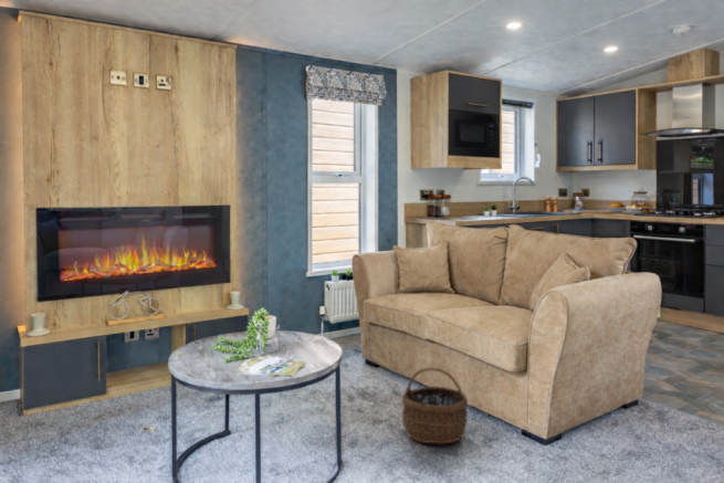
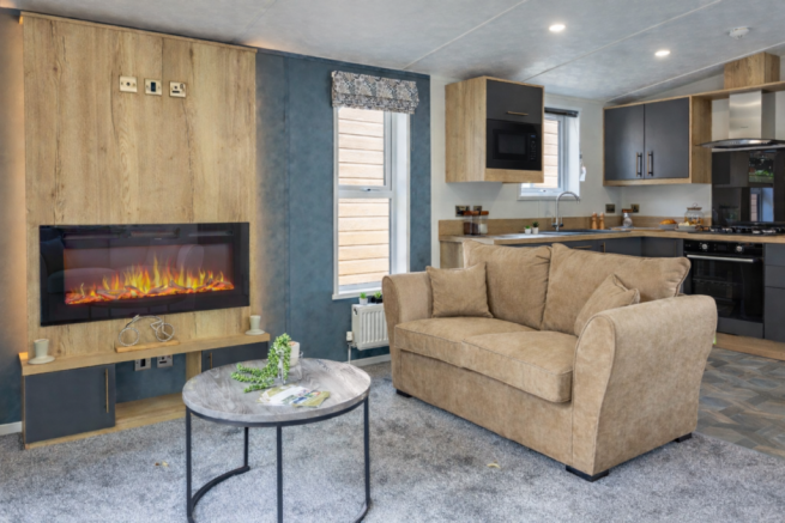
- wicker basket (434, 401)
